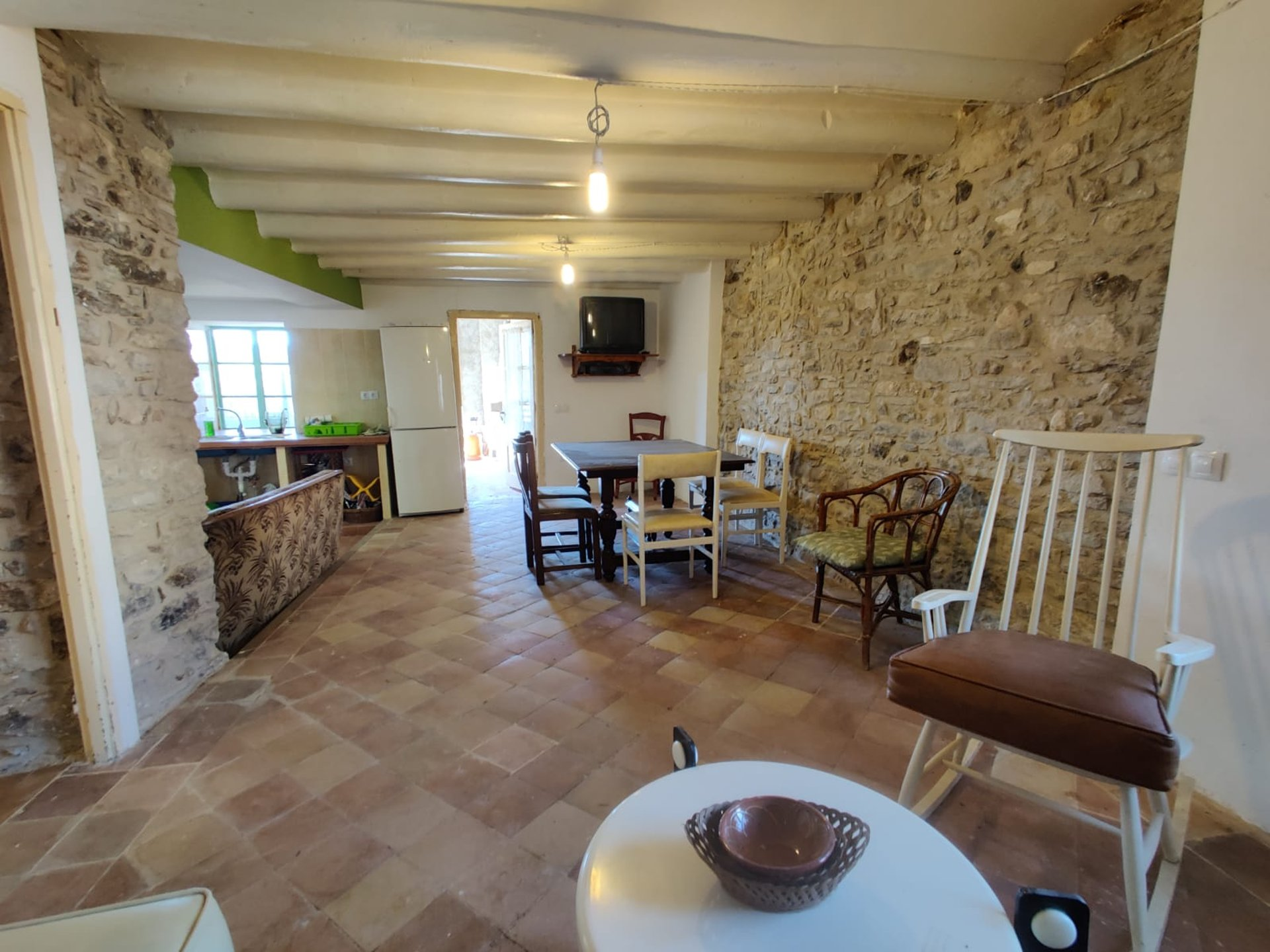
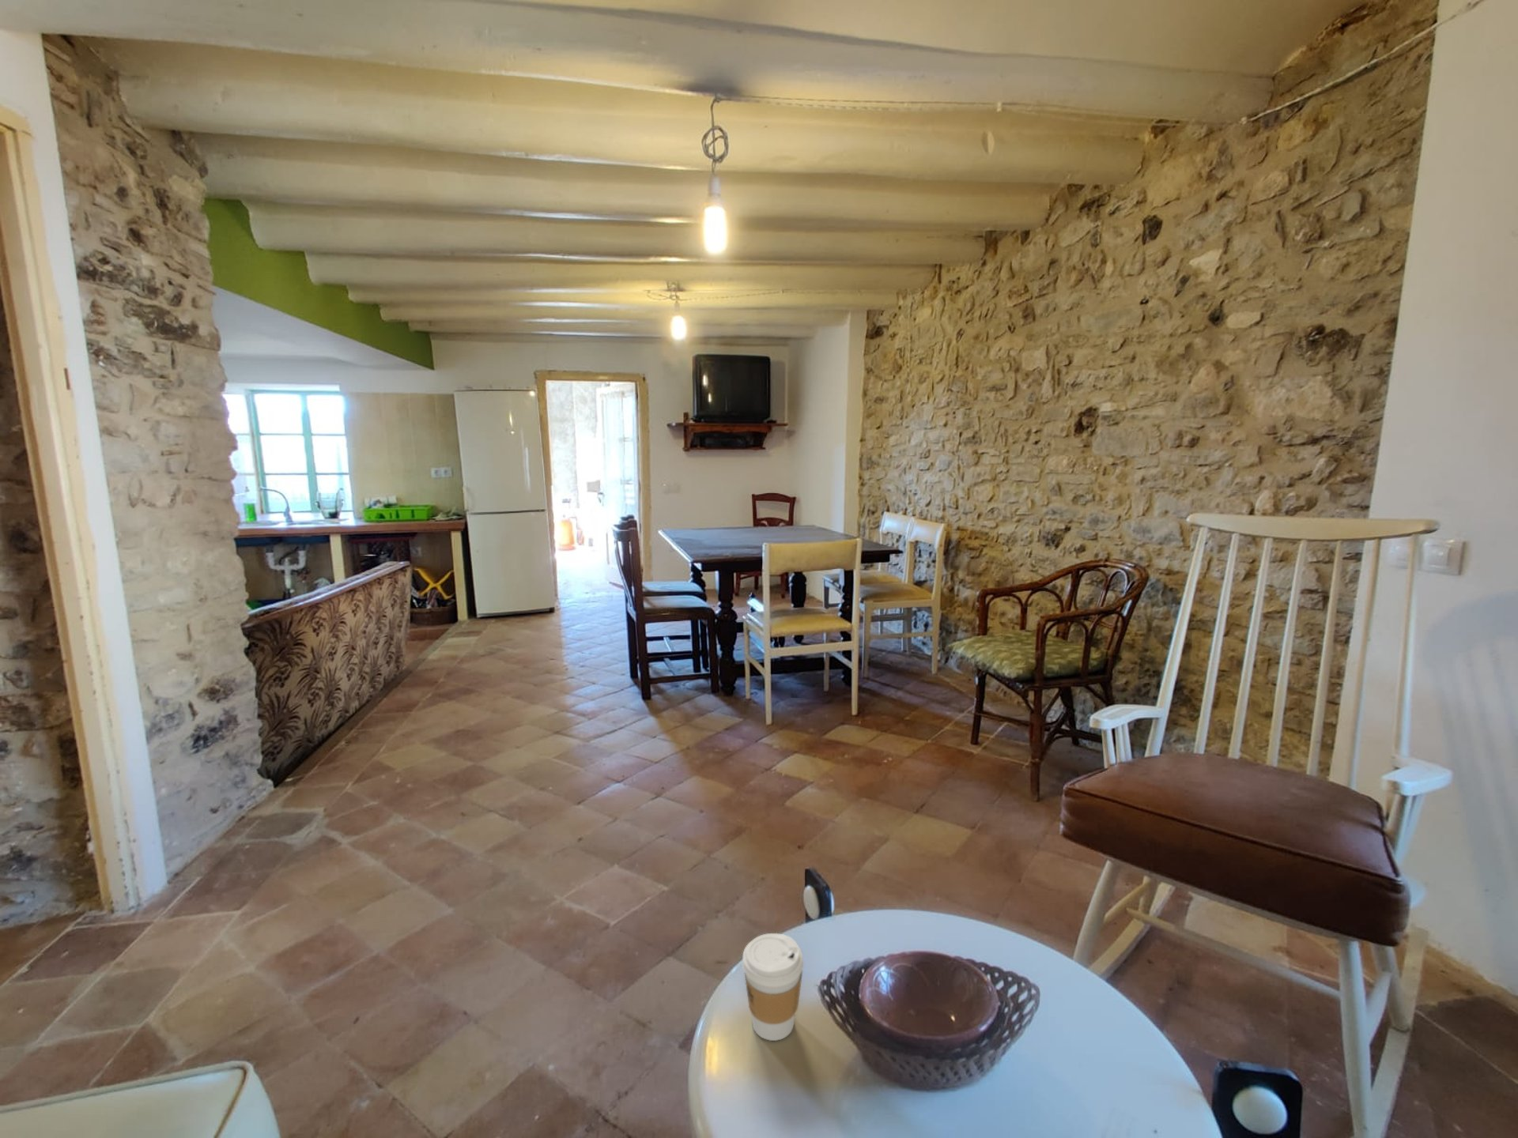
+ coffee cup (772, 985)
